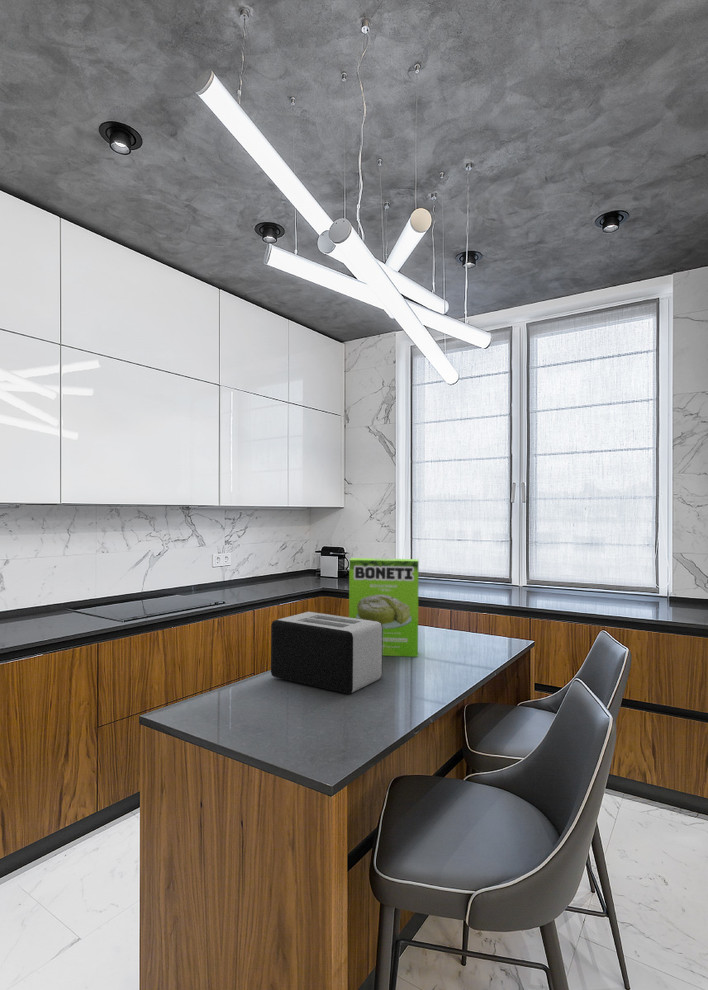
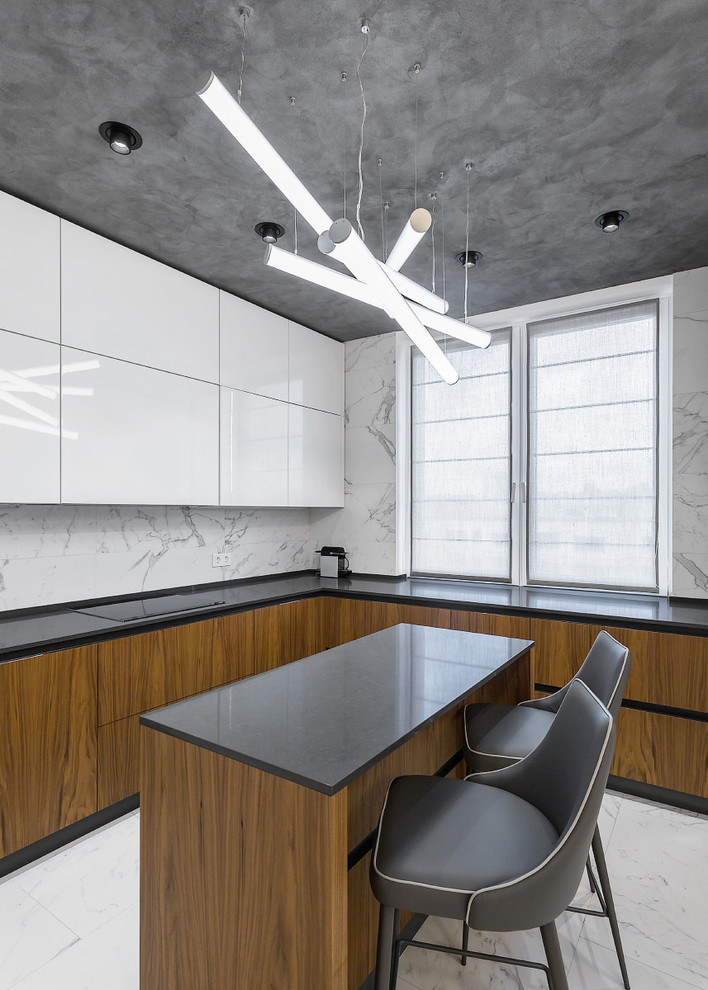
- toaster (326, 649)
- cake mix box (383, 606)
